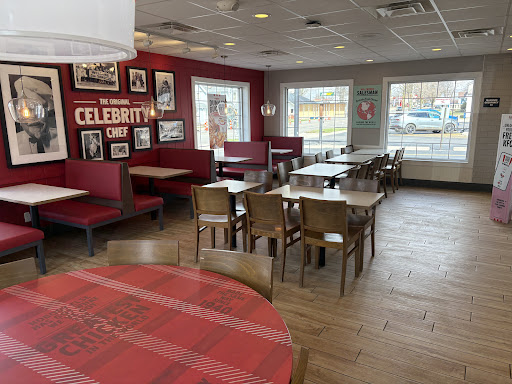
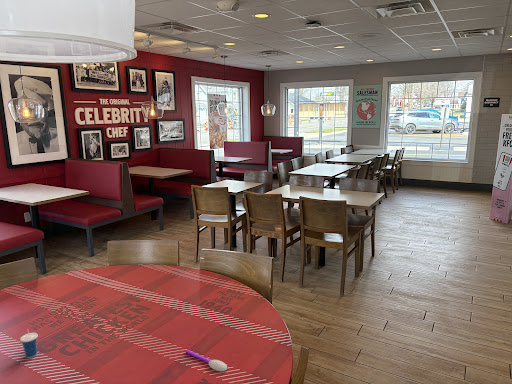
+ spoon (205, 359)
+ cup (29, 340)
